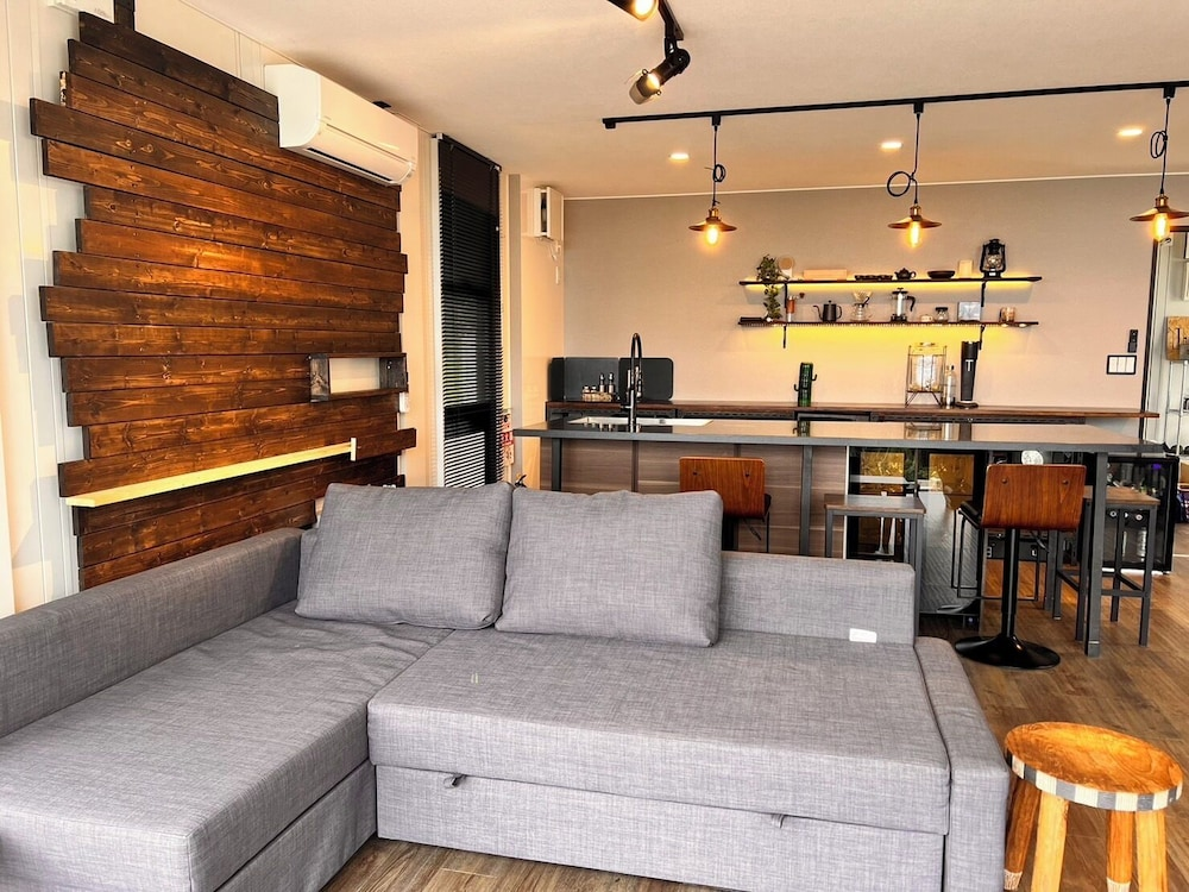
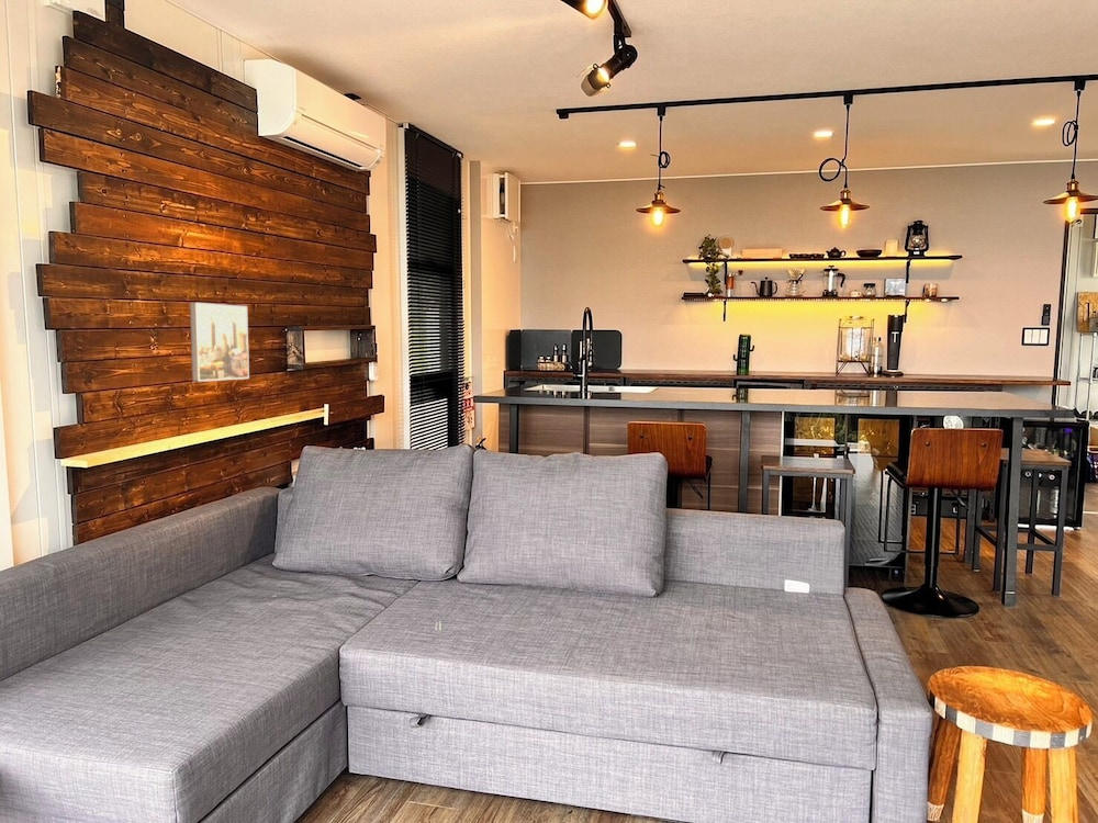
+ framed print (221, 342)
